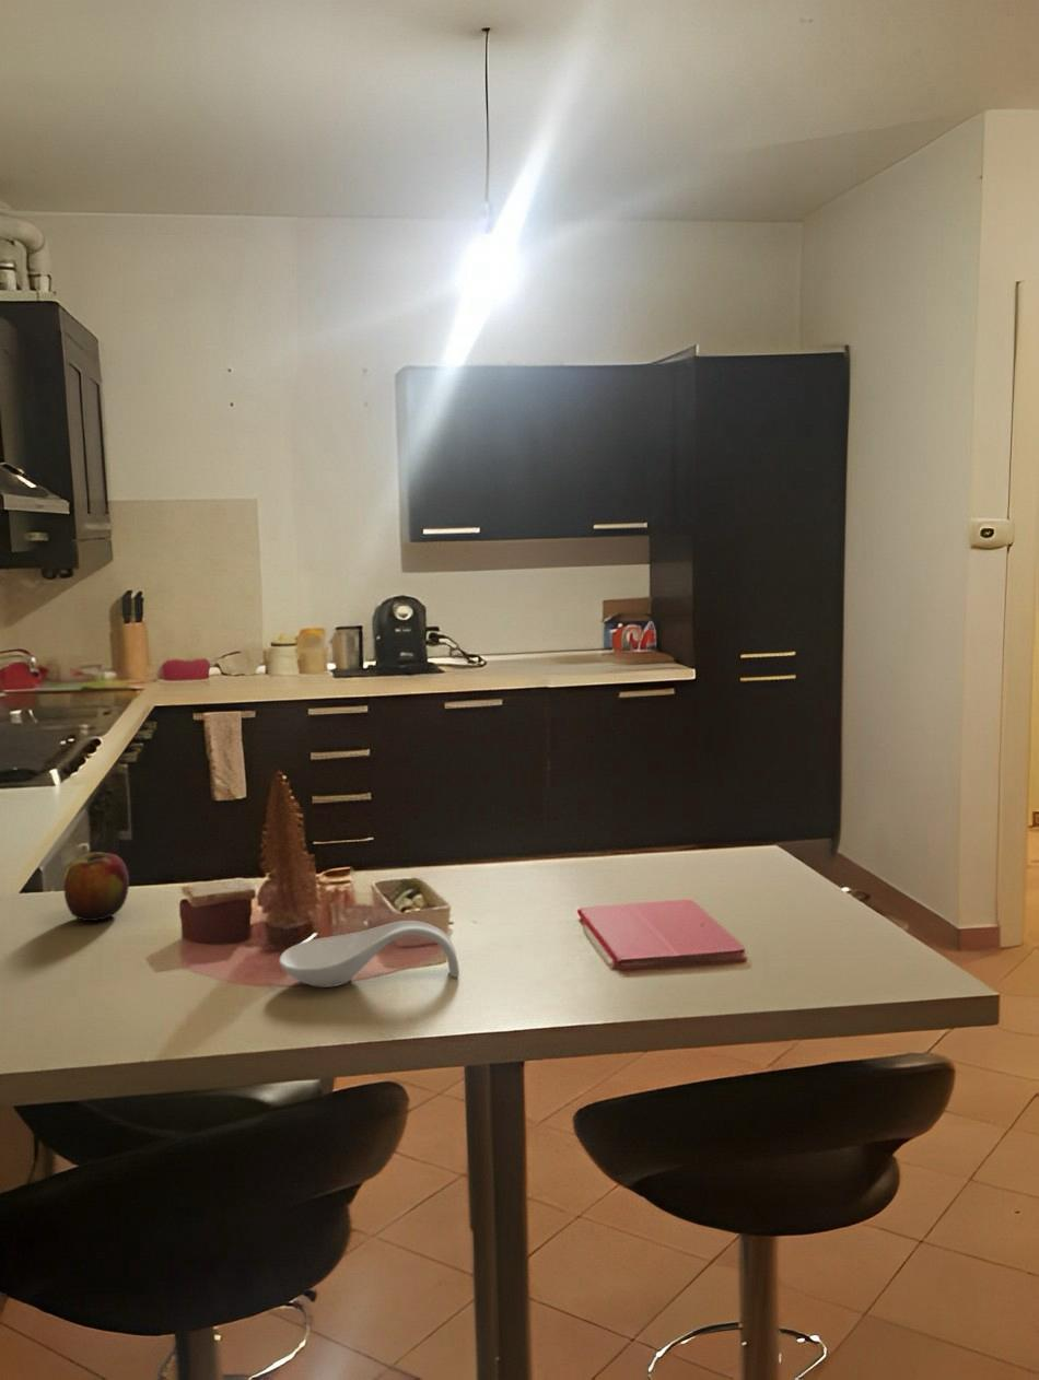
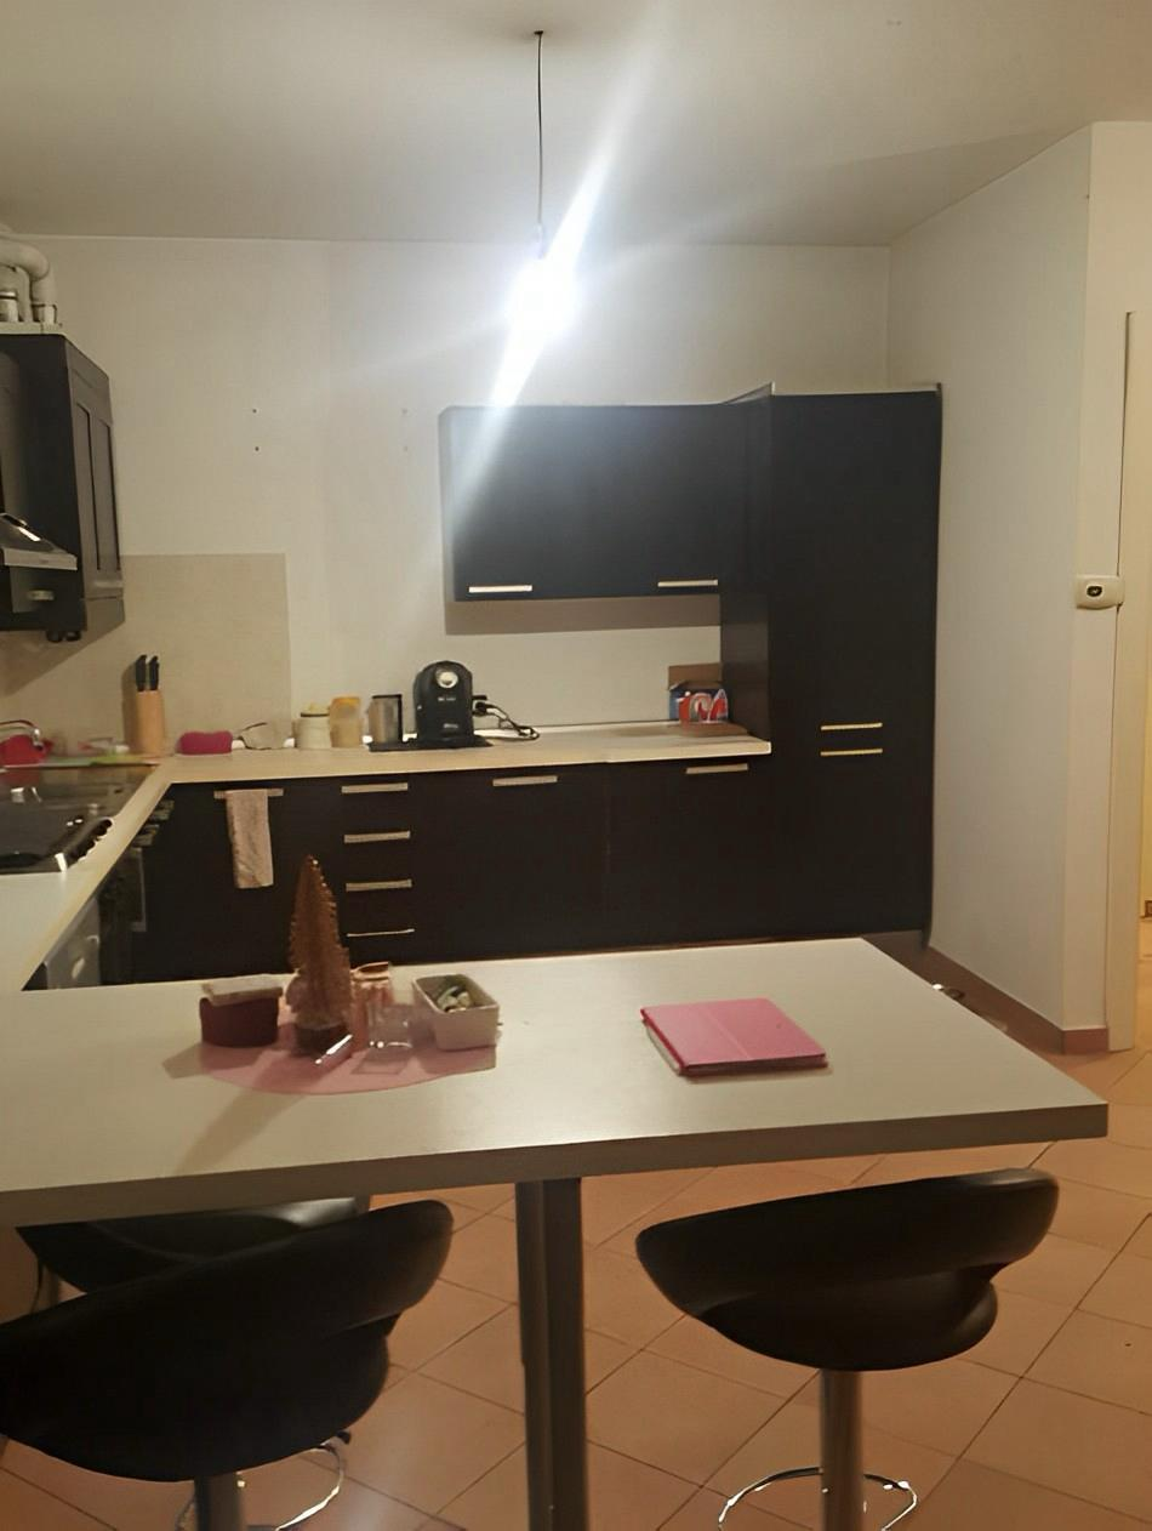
- apple (96, 886)
- spoon rest (369, 951)
